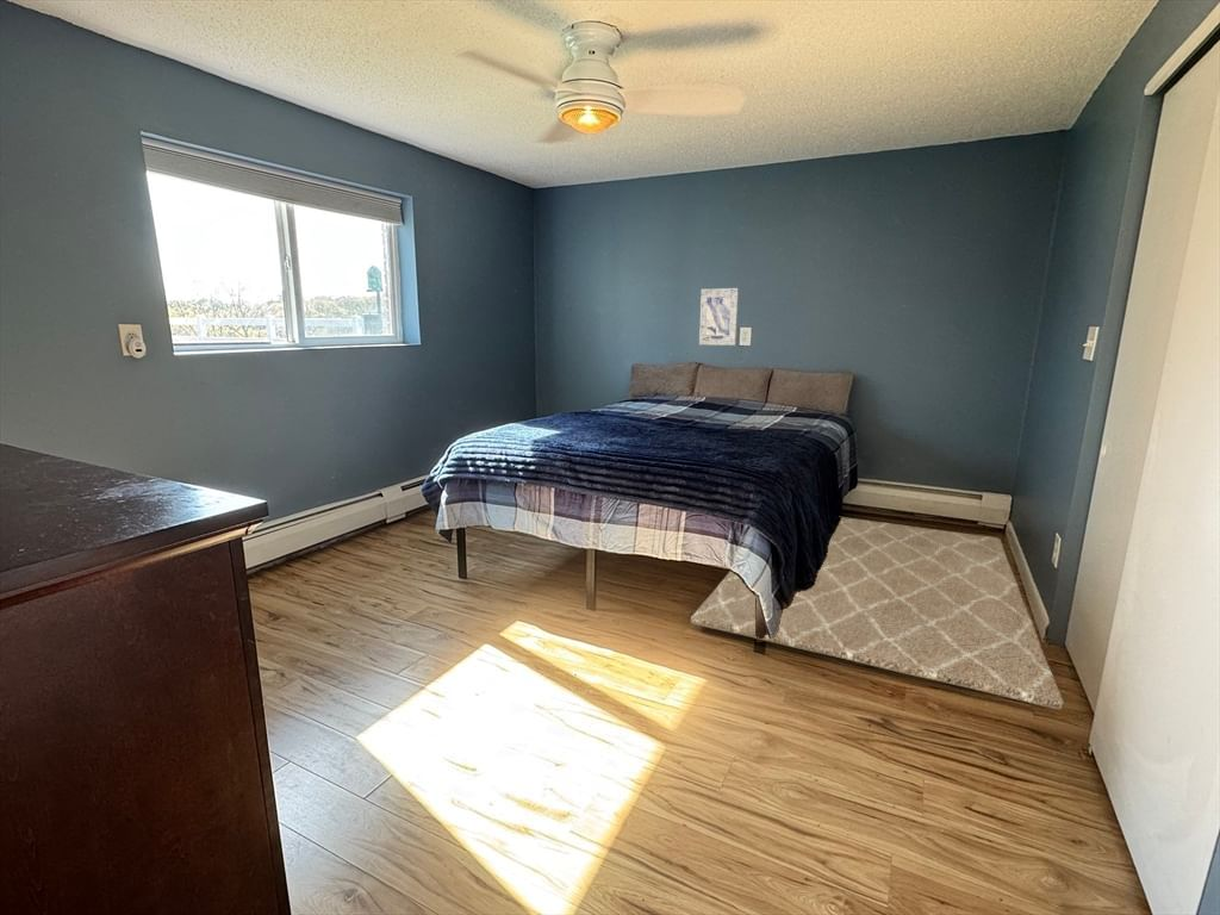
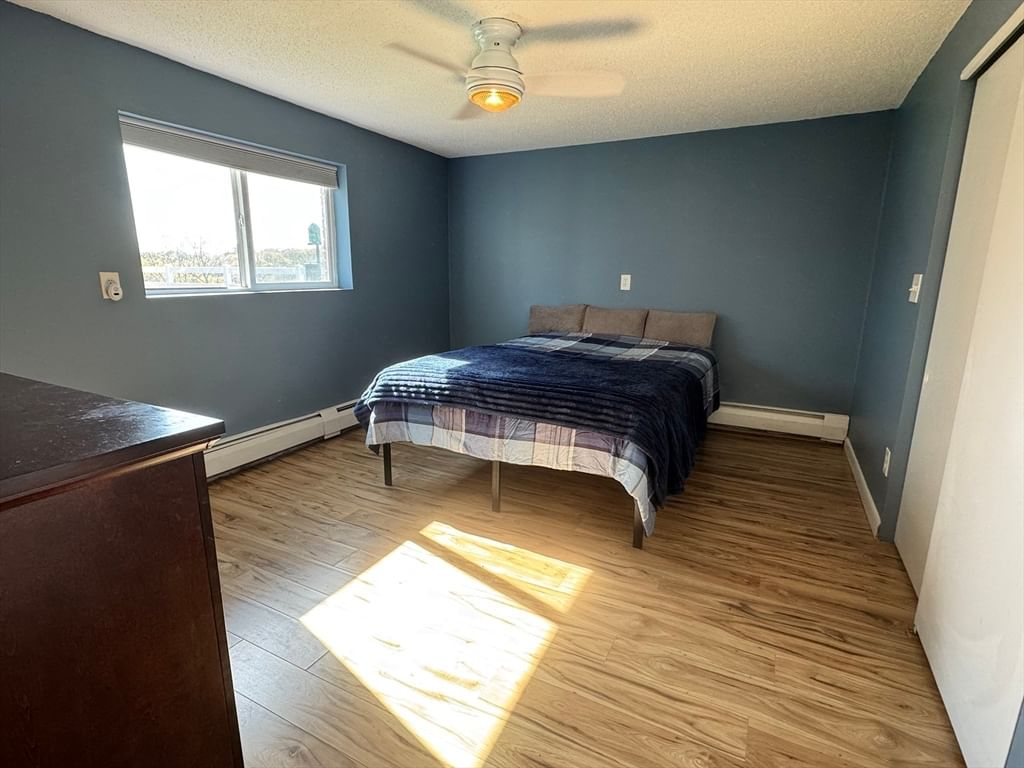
- rug (871, 573)
- wall art (718, 317)
